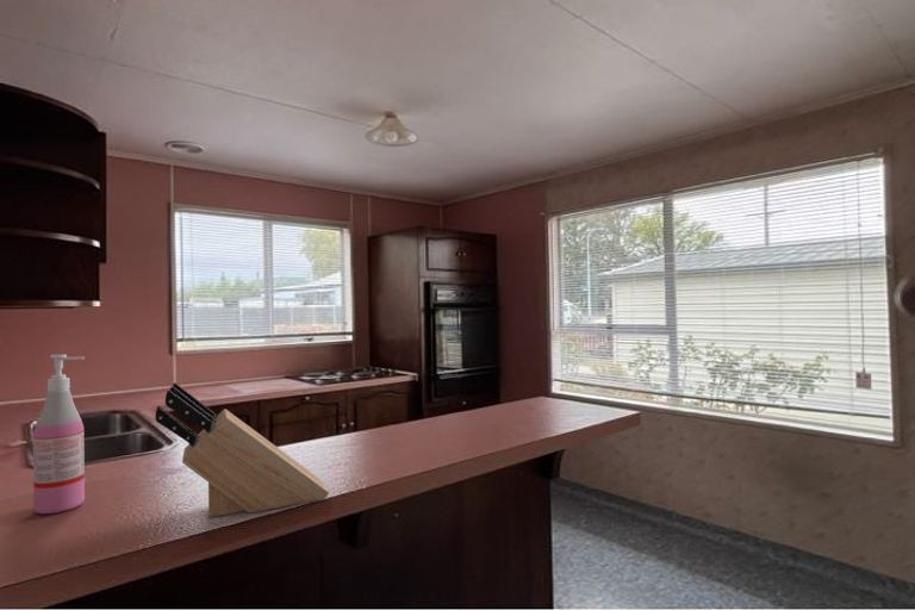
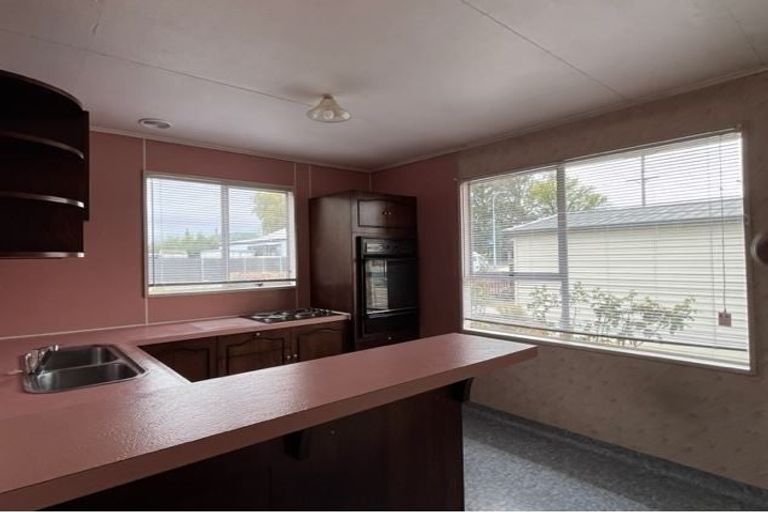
- knife block (244, 442)
- soap dispenser (60, 430)
